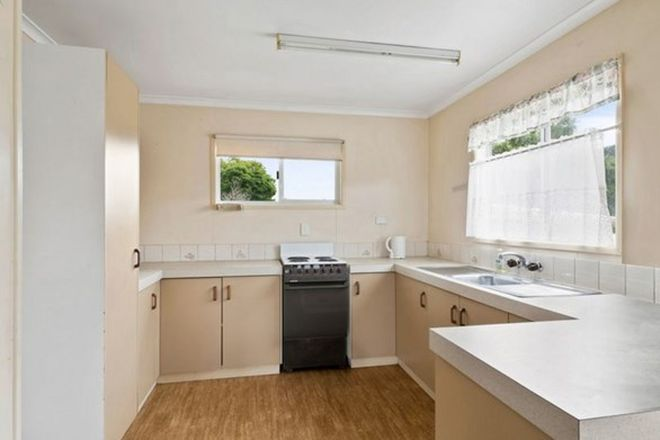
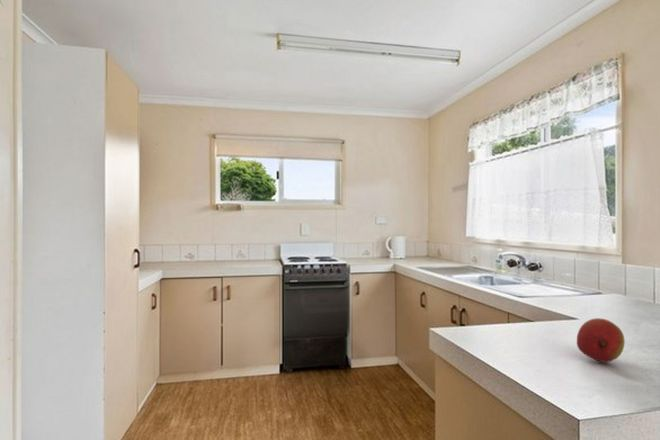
+ fruit (599, 339)
